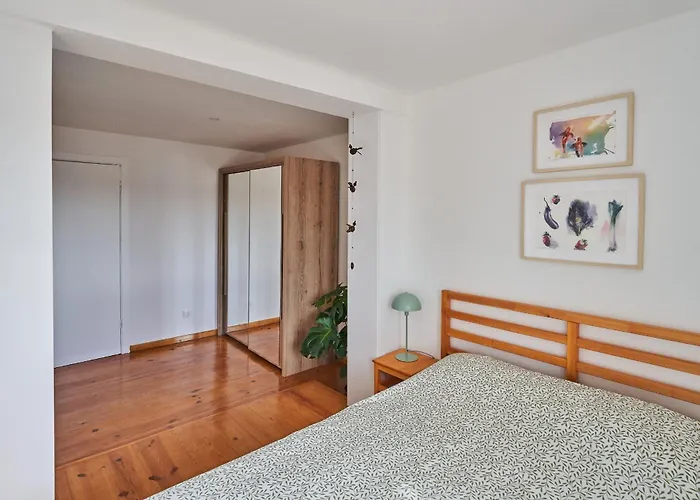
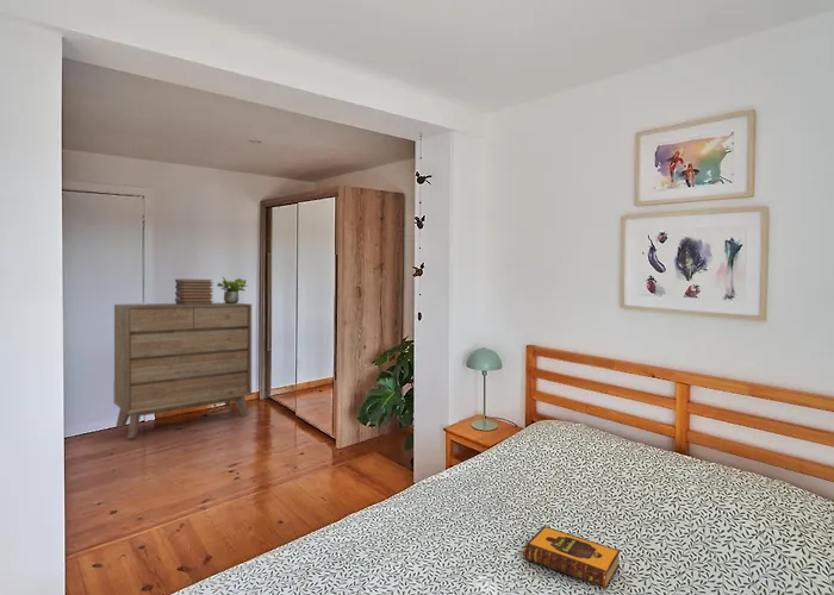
+ dresser (185, 362)
+ book stack (194, 292)
+ hardback book (571, 555)
+ potted plant (232, 289)
